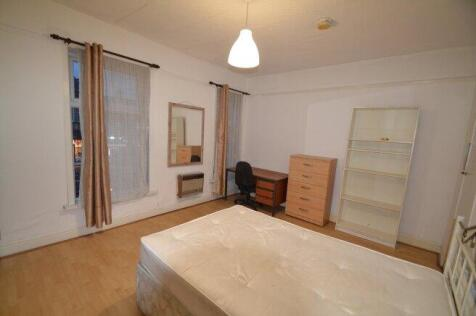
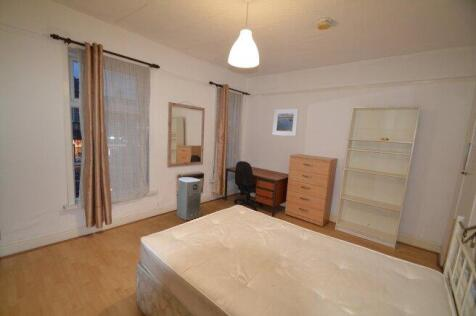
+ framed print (285, 122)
+ air purifier (188, 197)
